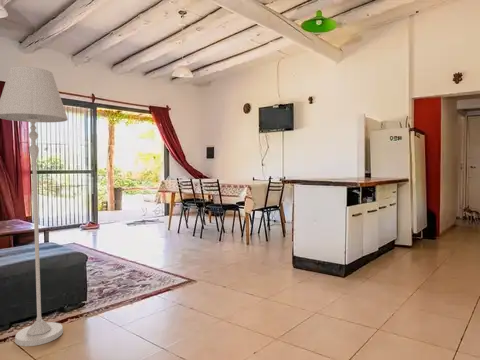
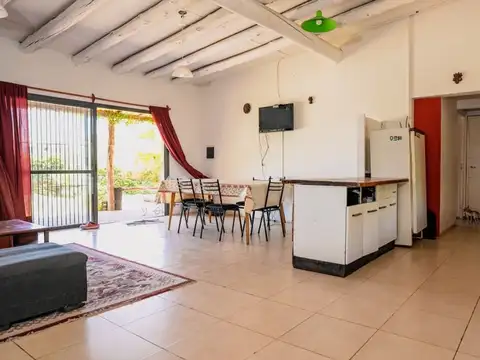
- floor lamp (35, 205)
